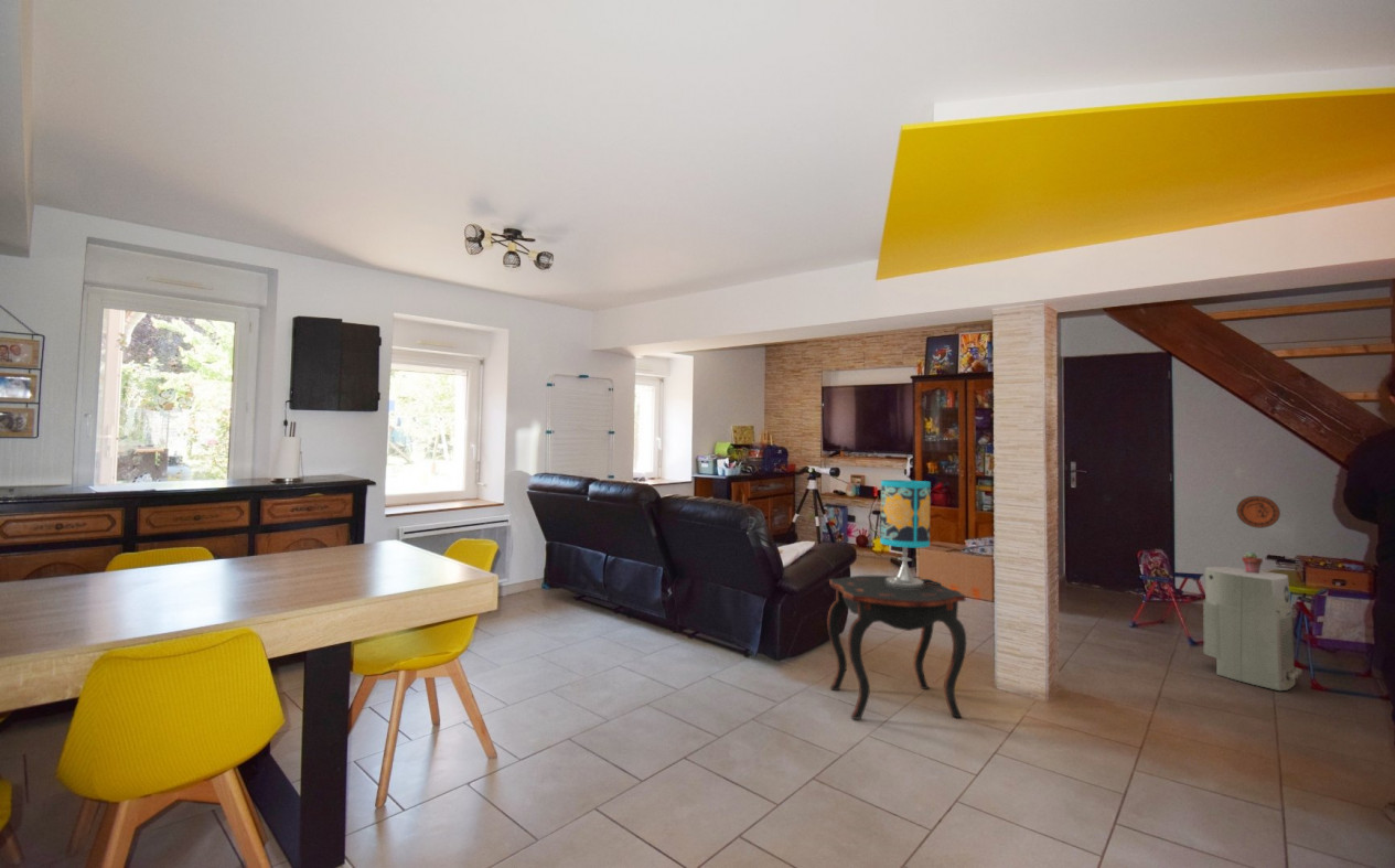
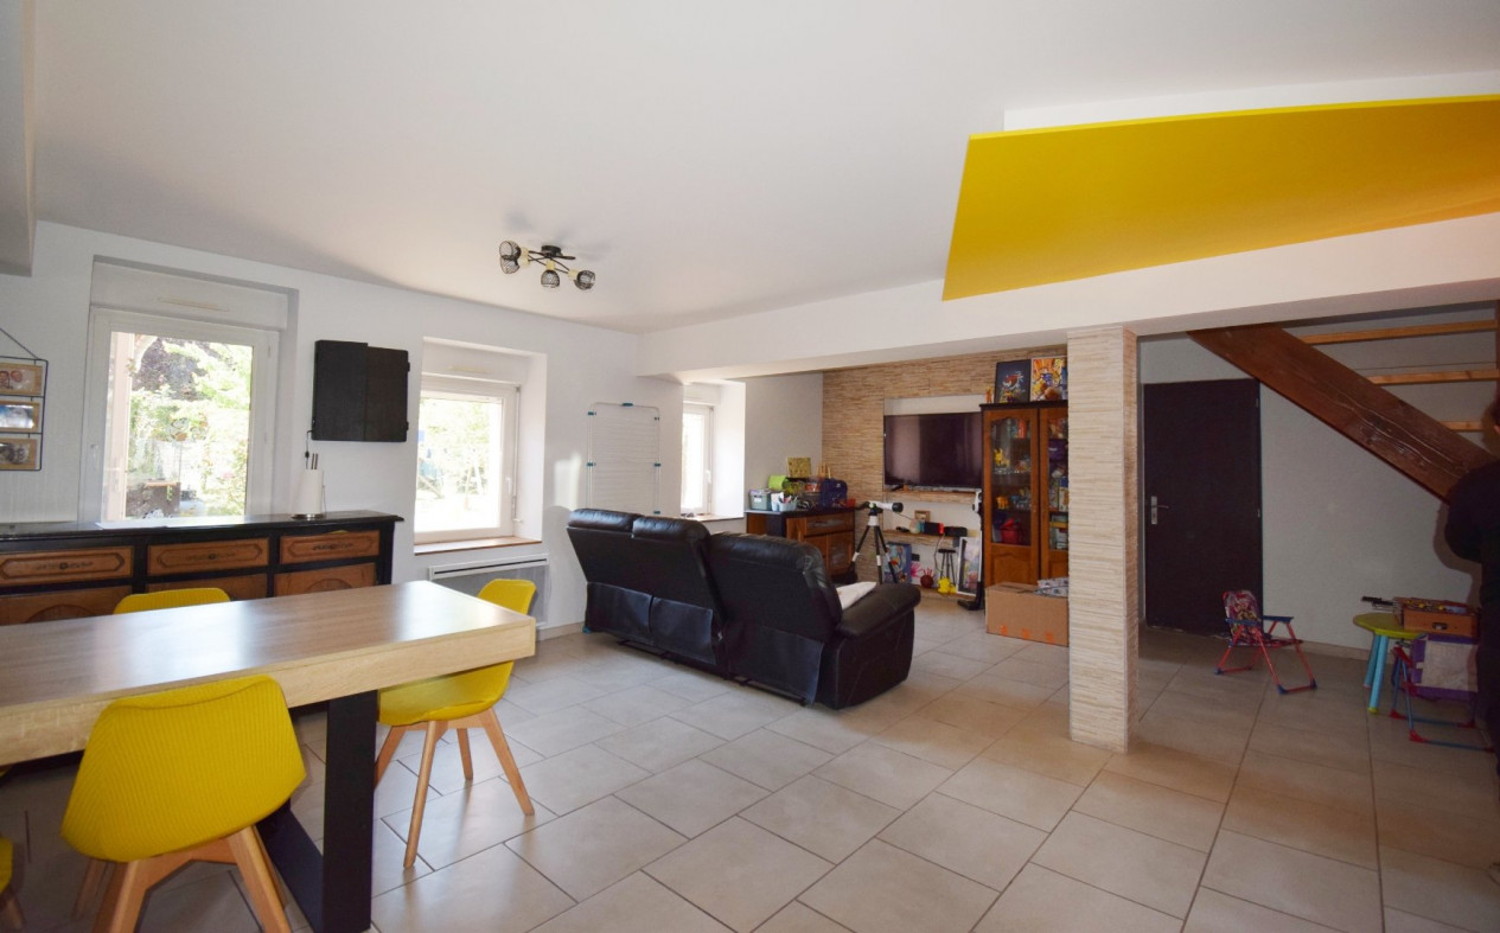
- air purifier (1248, 624)
- side table (894, 628)
- potted succulent (1252, 561)
- decorative plate (1257, 512)
- table lamp (906, 531)
